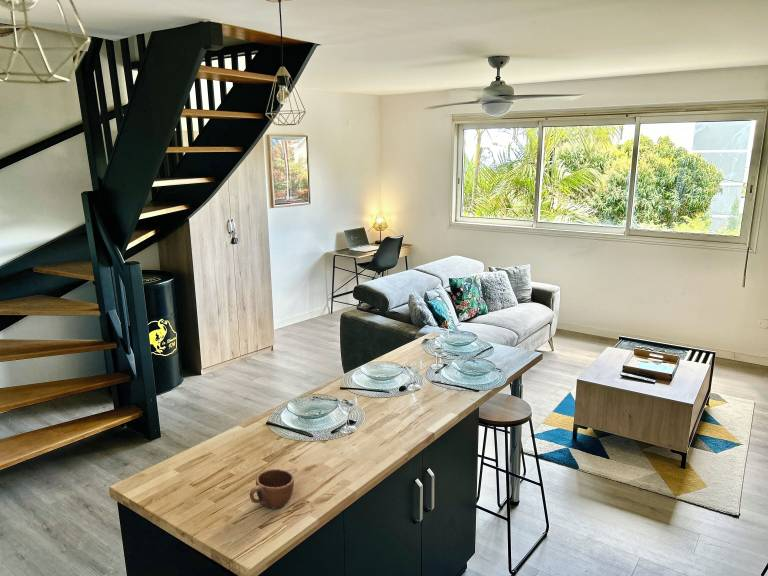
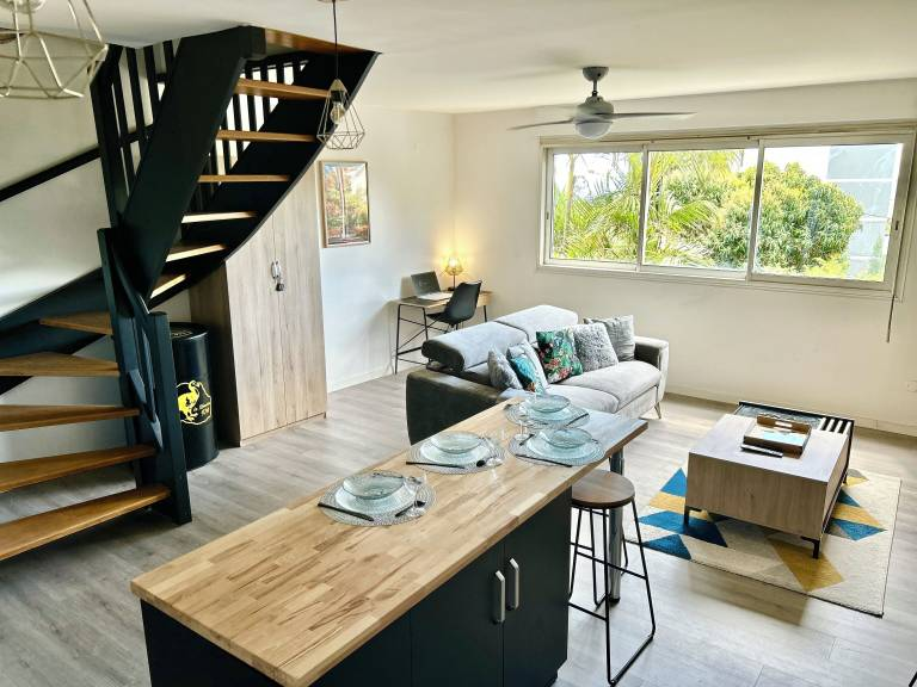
- mug (273, 492)
